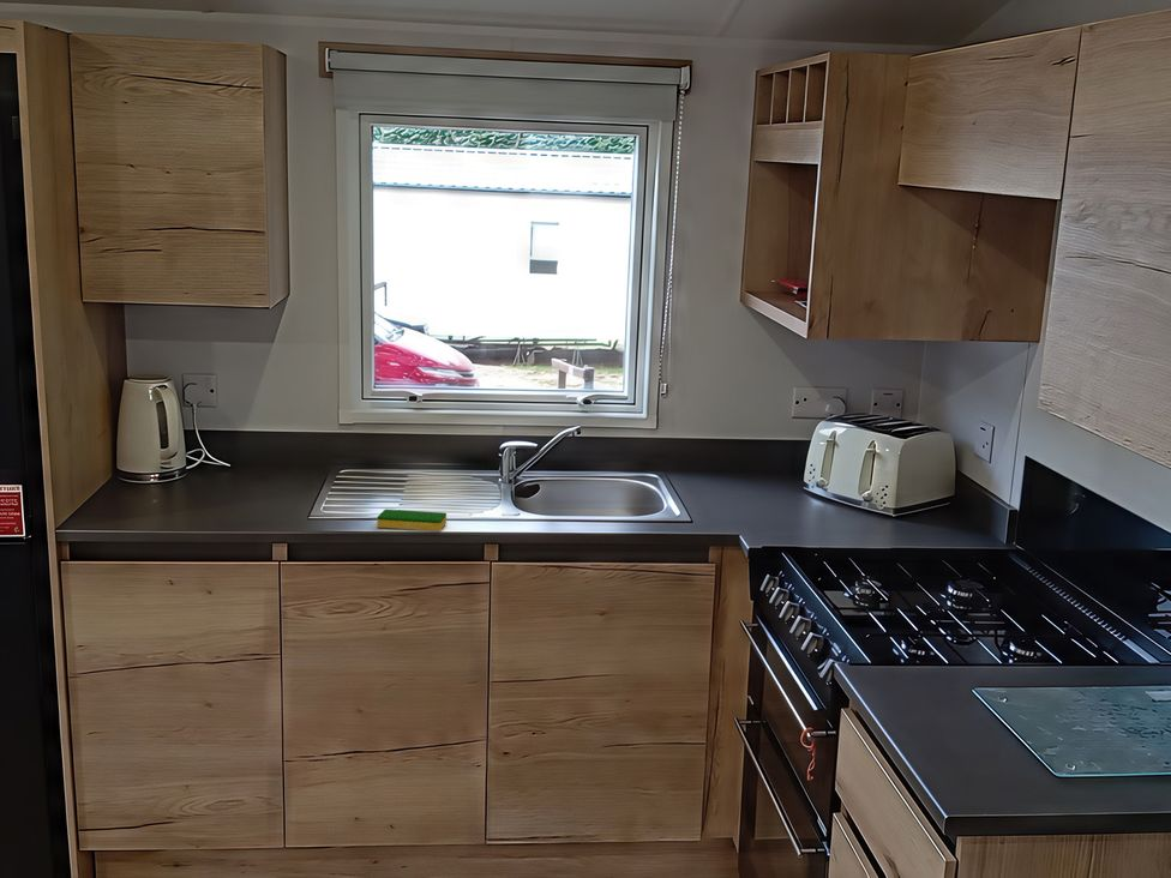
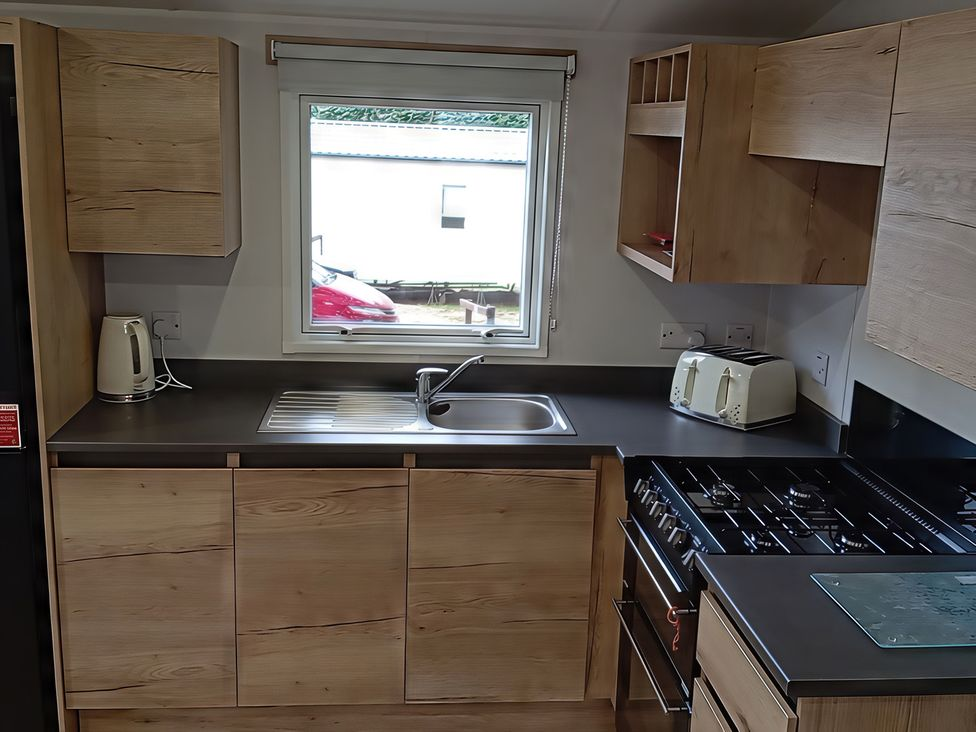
- dish sponge (412, 519)
